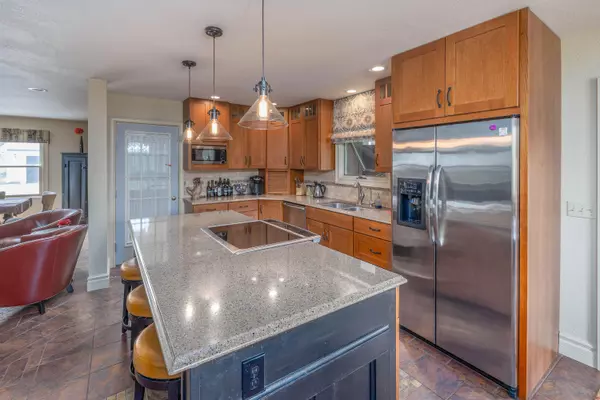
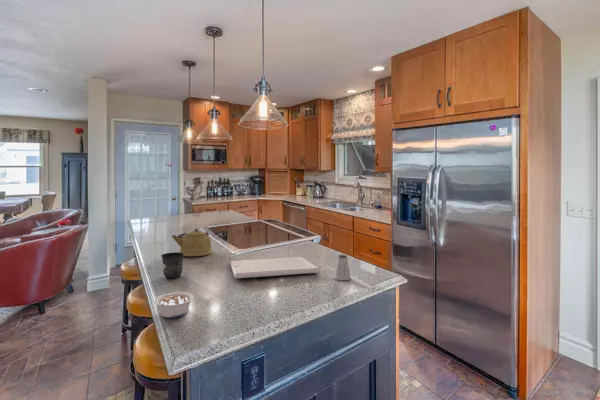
+ kettle (192, 240)
+ saltshaker (342, 266)
+ mug (174, 266)
+ legume (174, 304)
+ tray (272, 266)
